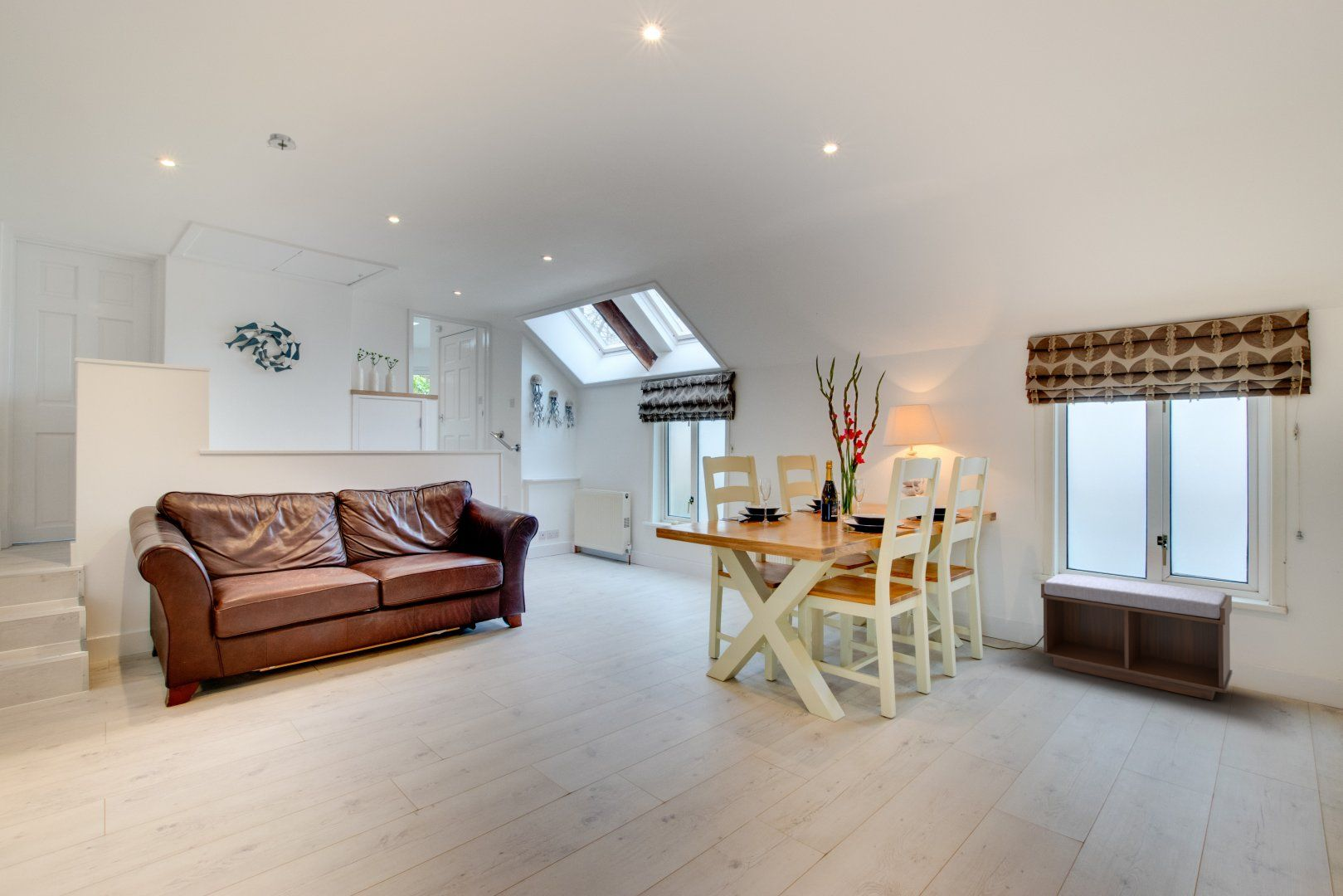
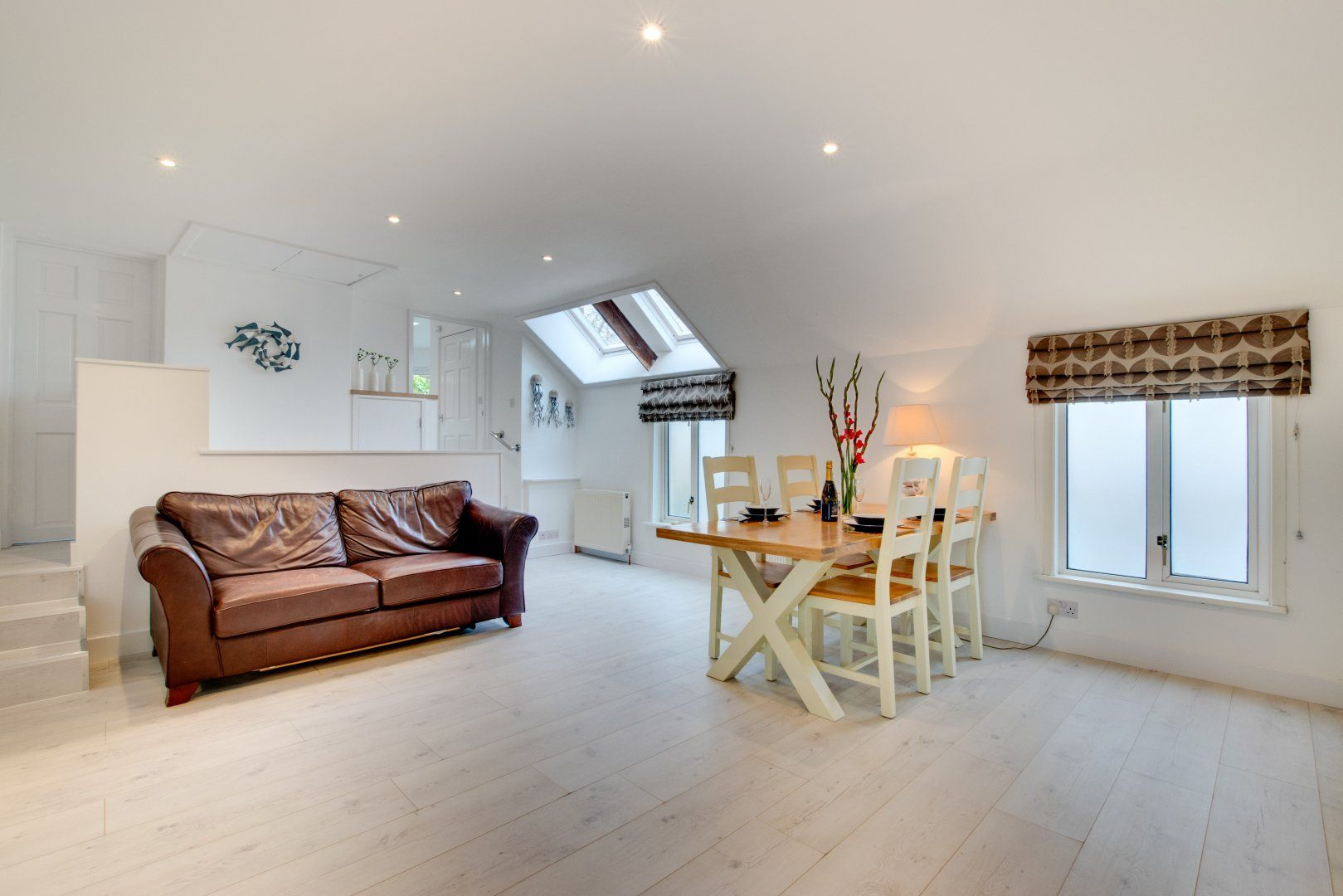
- smoke detector (281, 142)
- bench (1131, 629)
